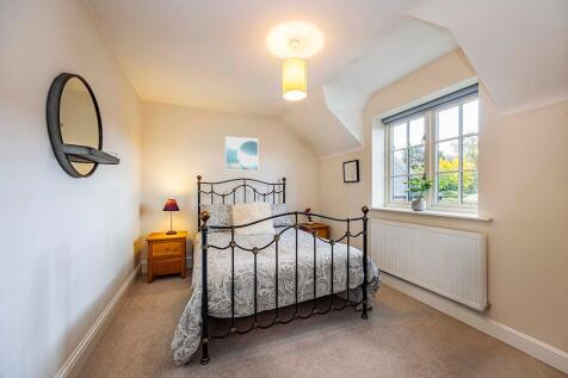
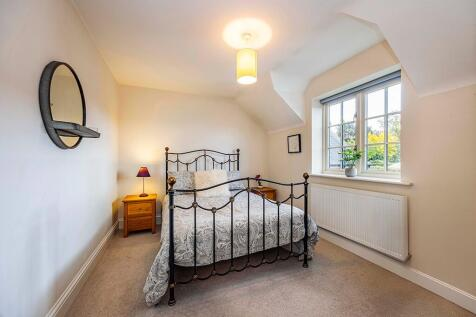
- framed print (241, 154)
